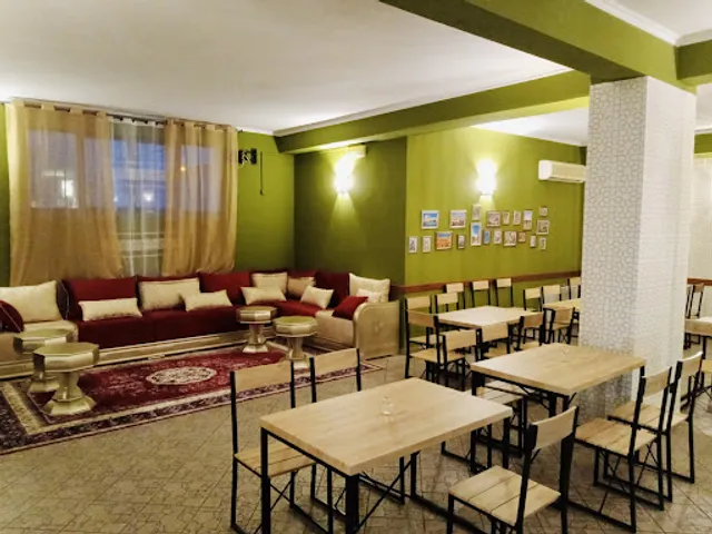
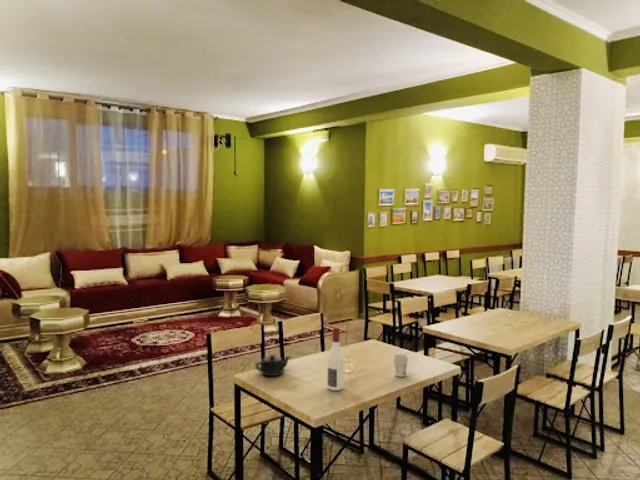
+ alcohol (335, 358)
+ teapot (273, 363)
+ cup (400, 365)
